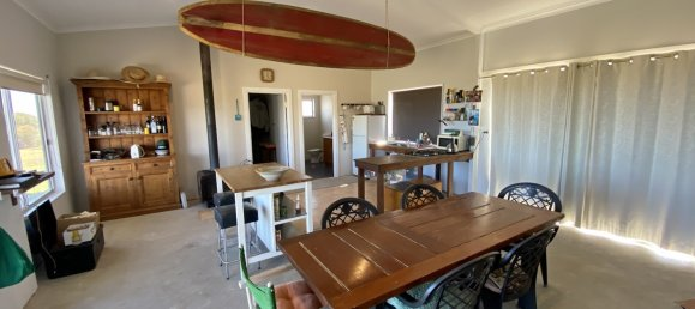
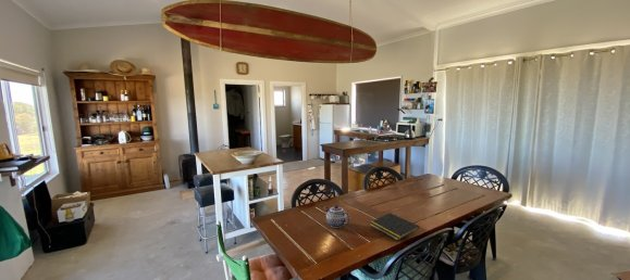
+ notepad (393, 225)
+ teapot (336, 215)
